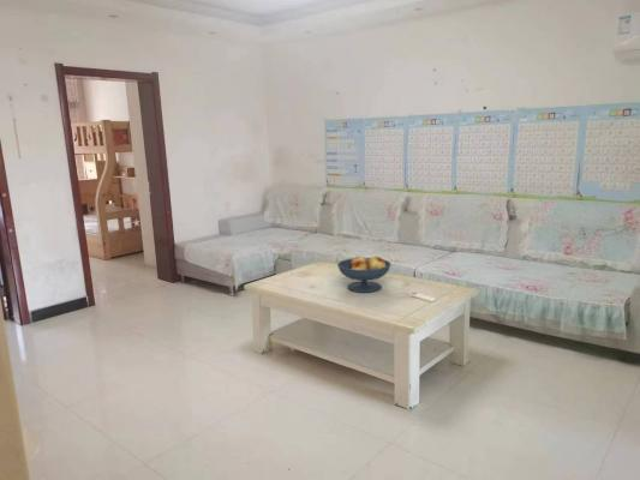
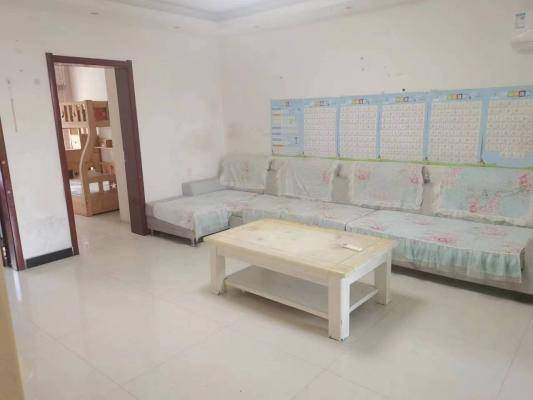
- fruit bowl (364, 271)
